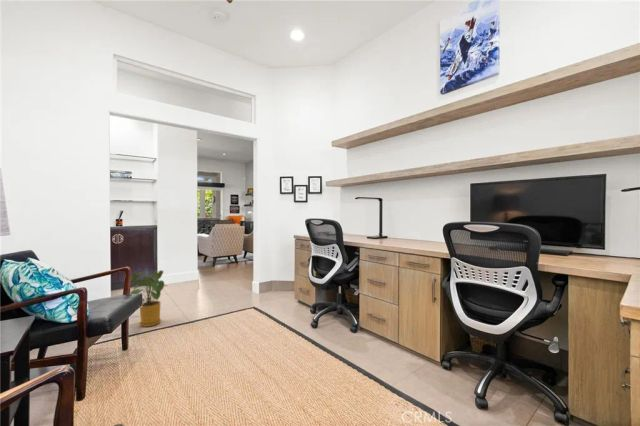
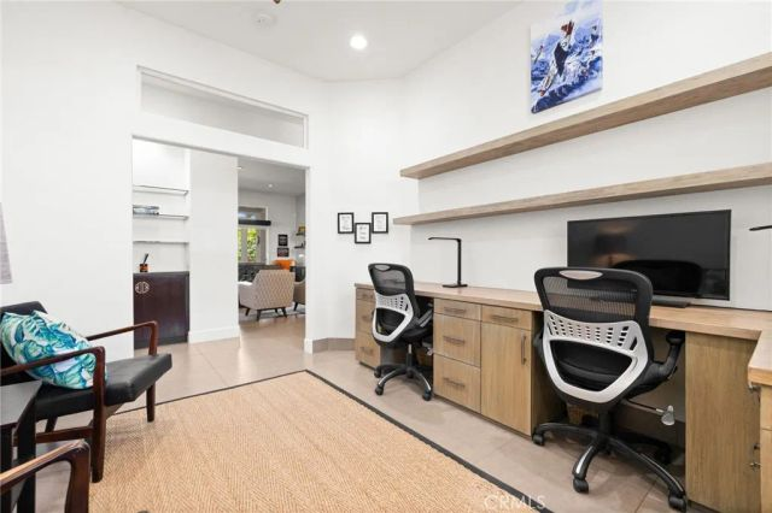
- house plant (147, 298)
